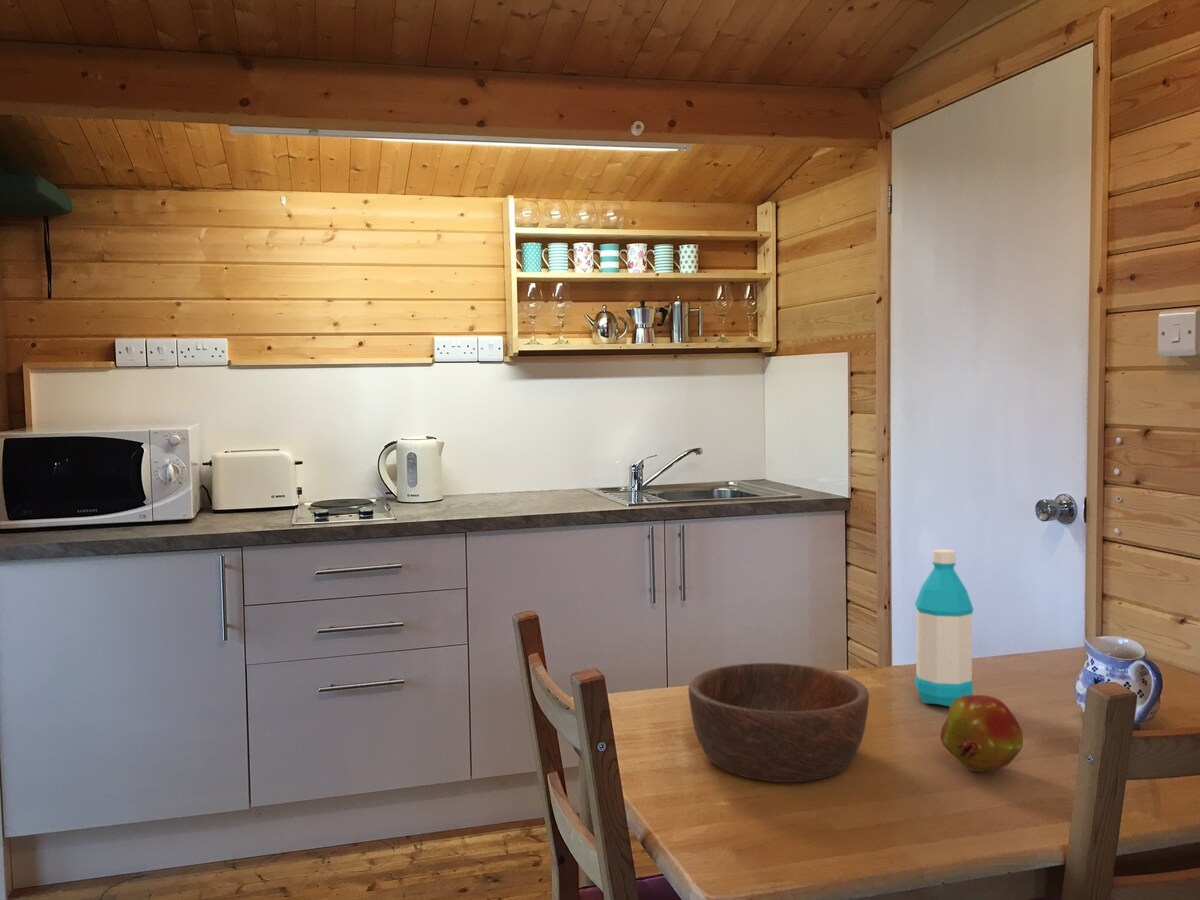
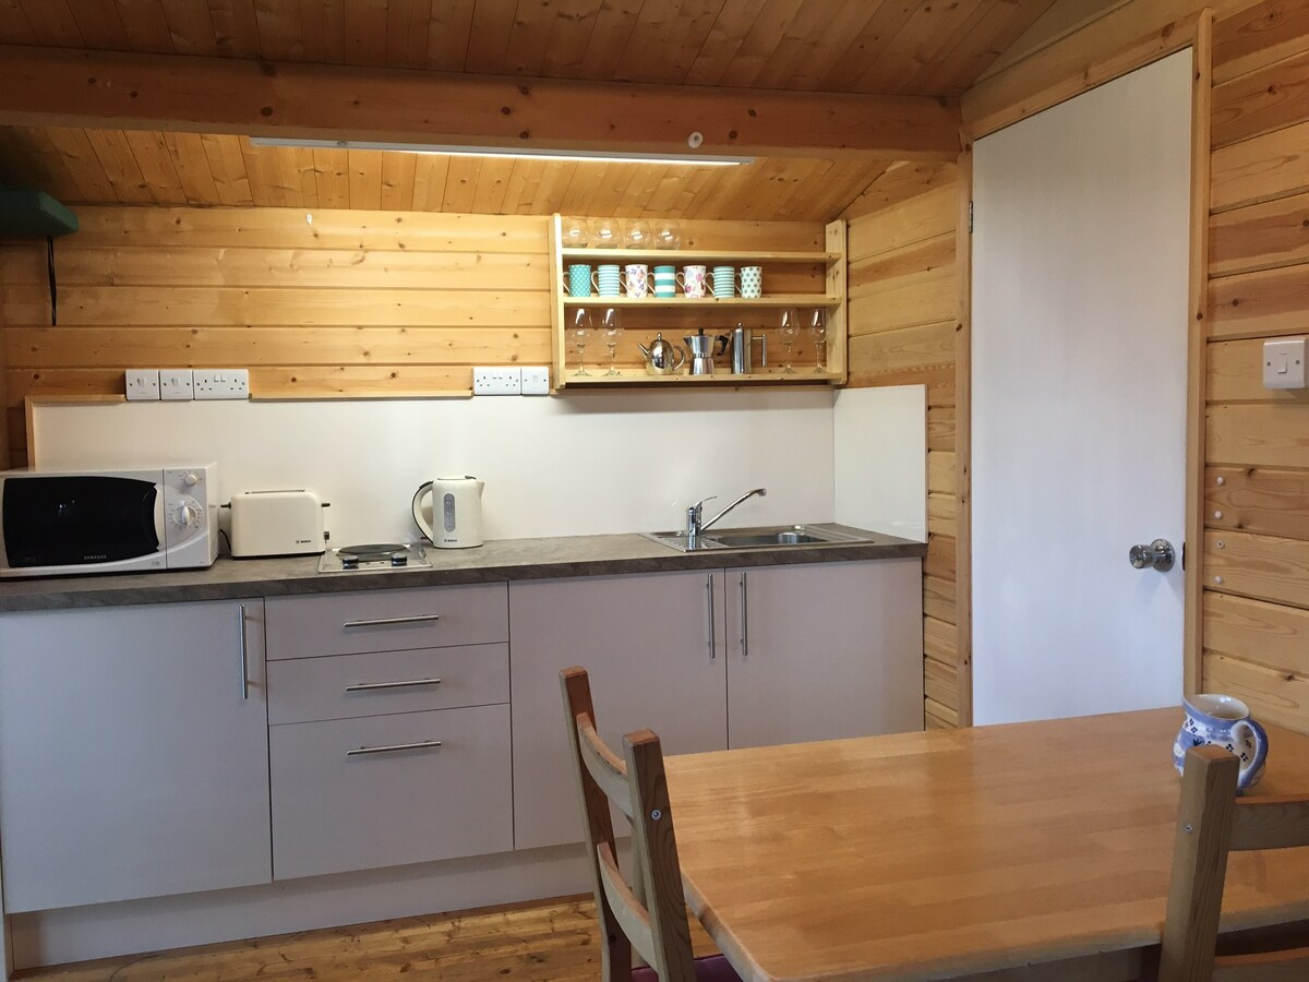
- wooden bowl (777, 721)
- water bottle (943, 626)
- fruit (979, 735)
